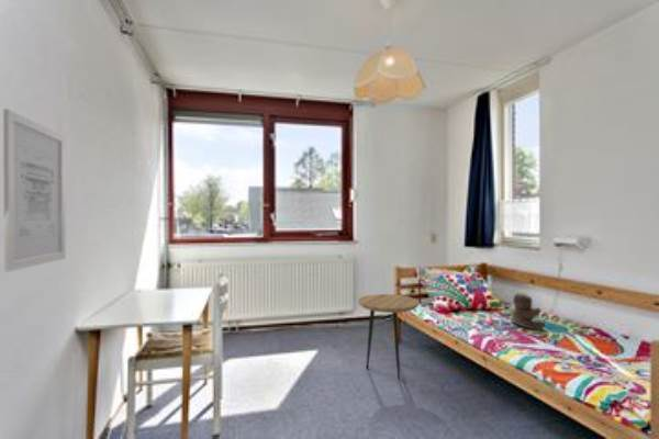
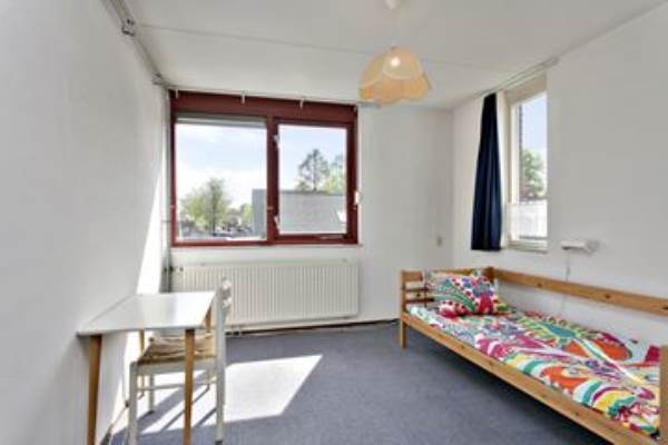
- wall art (38, 194)
- side table (394, 335)
- teddy bear (527, 308)
